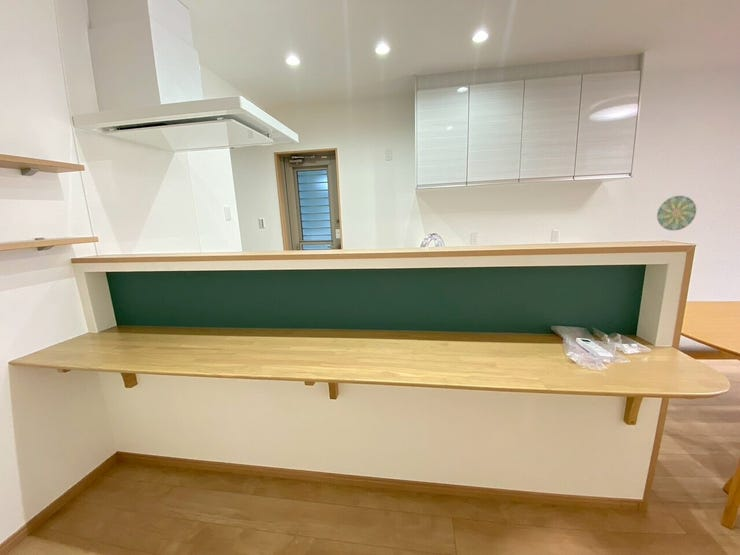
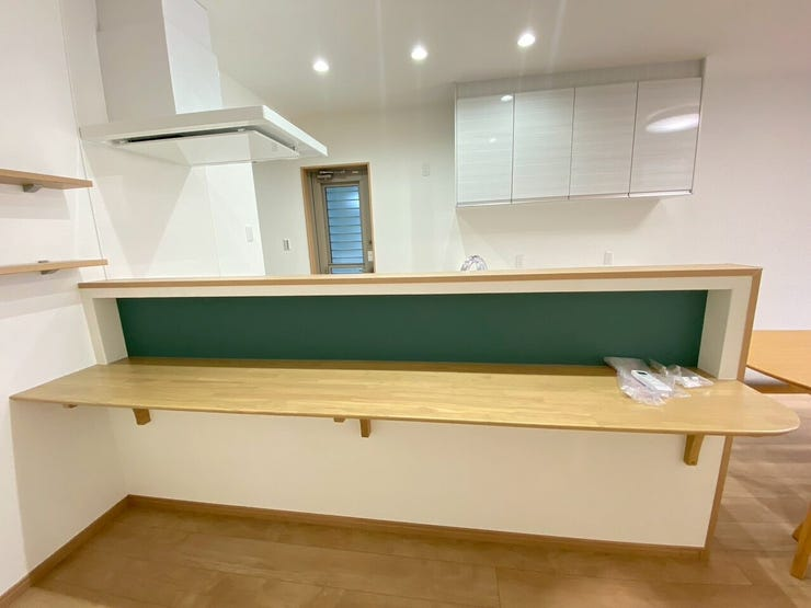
- decorative plate (676, 213)
